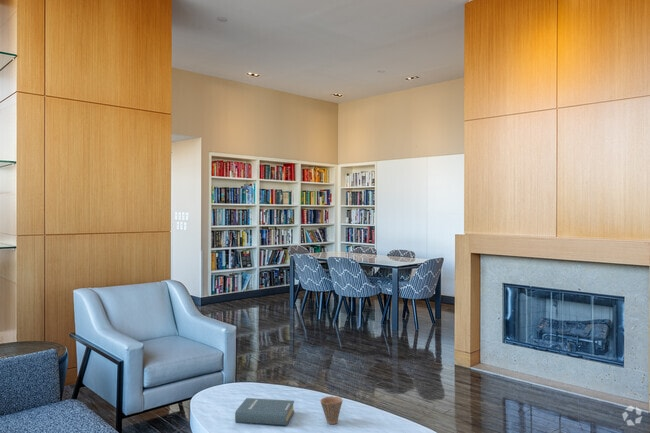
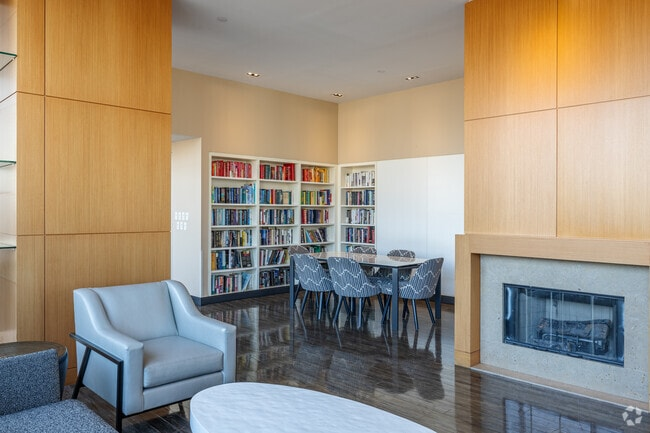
- hardback book (265, 411)
- cup (331, 410)
